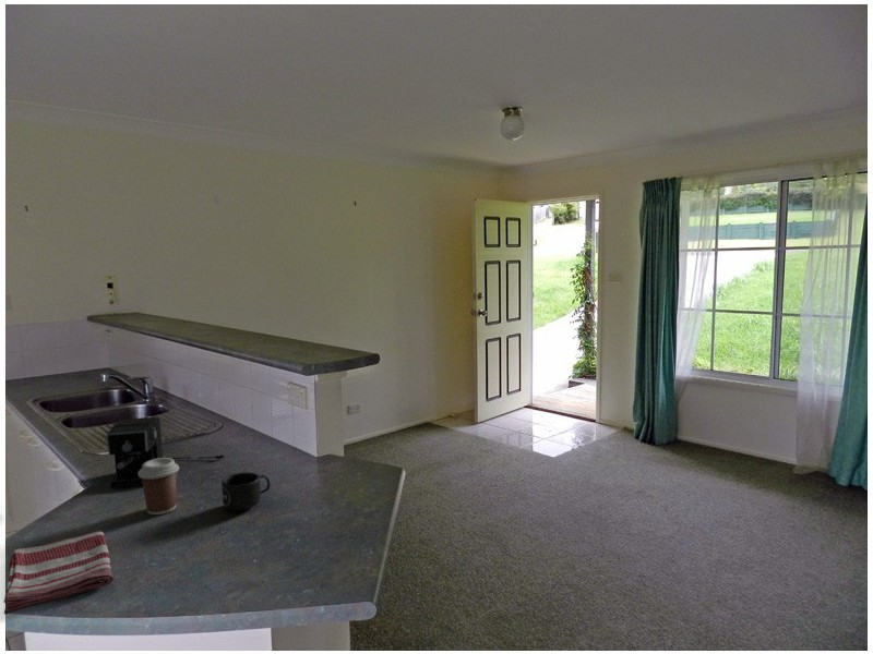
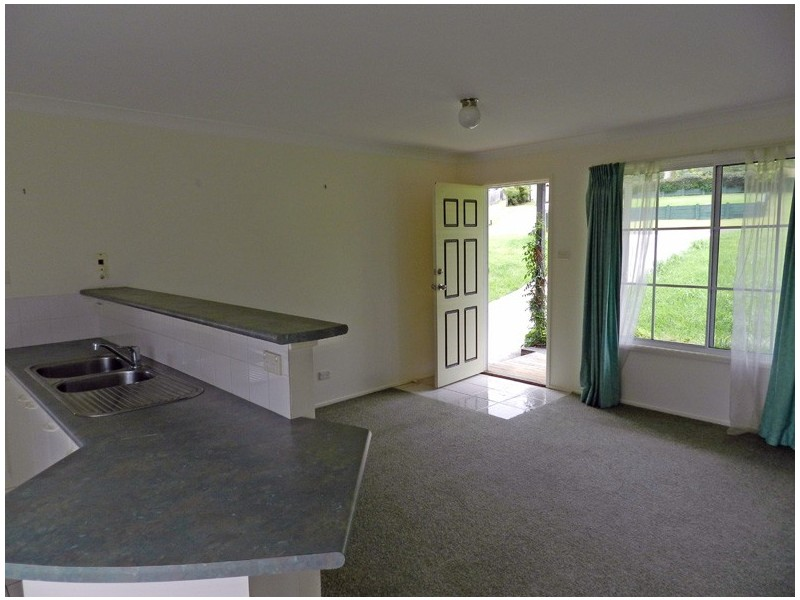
- mug (247, 491)
- coffee cup (159, 485)
- dish towel (60, 565)
- coffee maker (162, 450)
